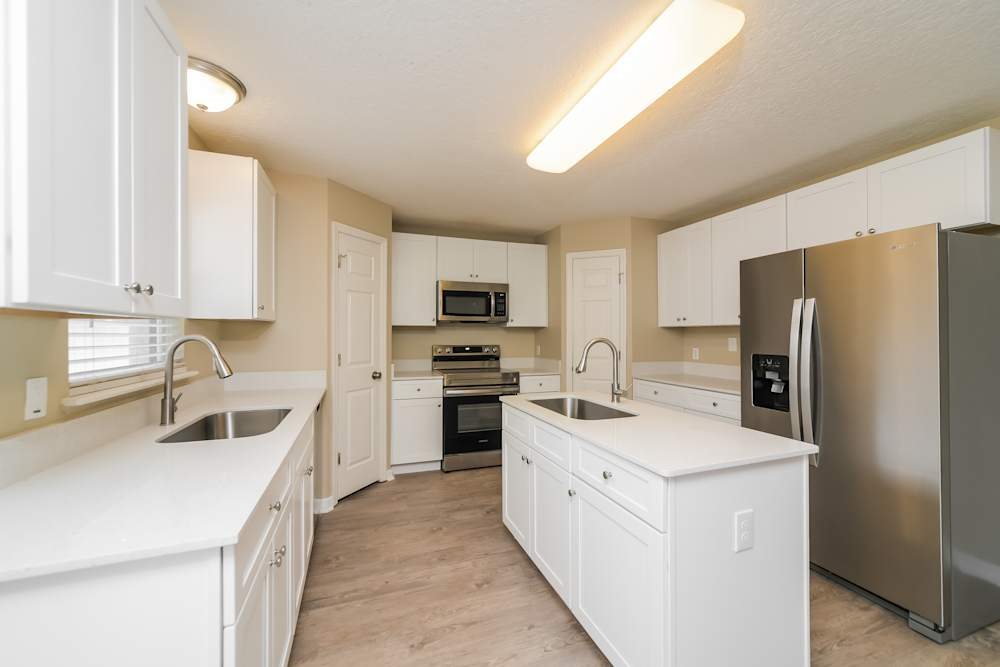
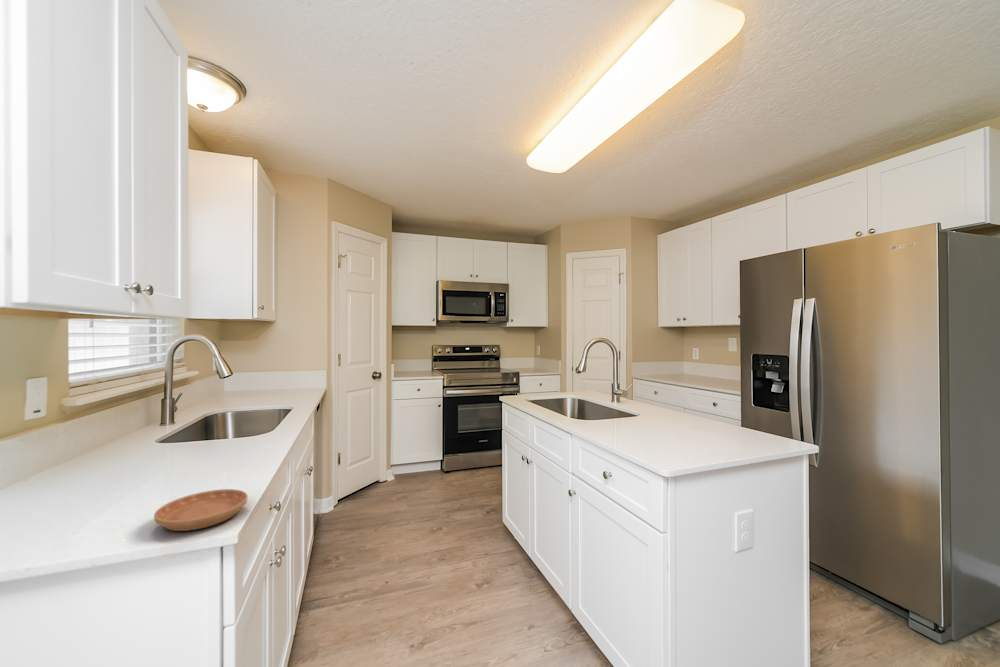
+ saucer (203, 510)
